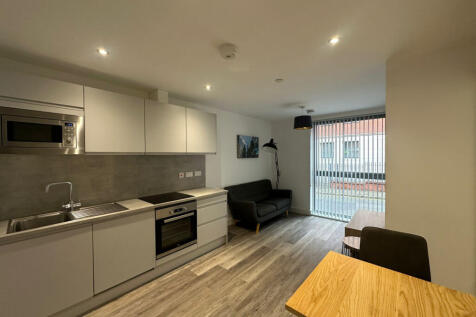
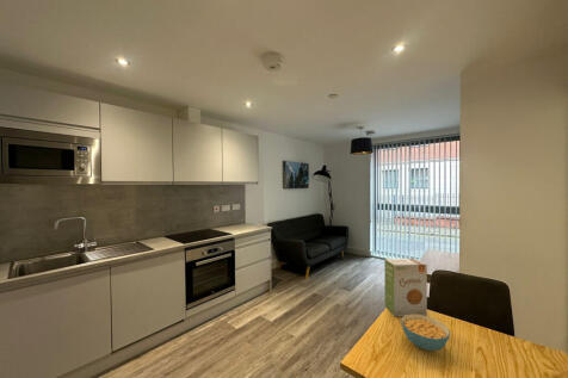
+ food box (405, 286)
+ cereal bowl (424, 335)
